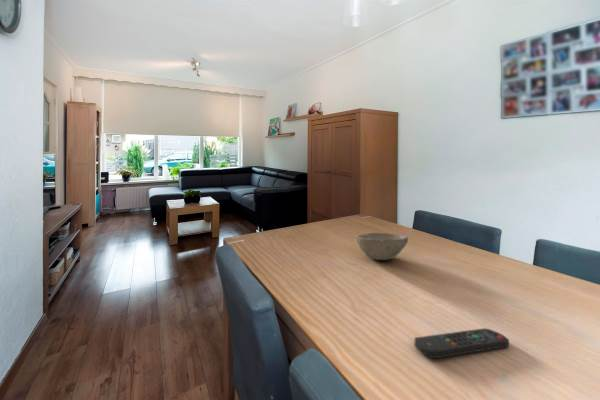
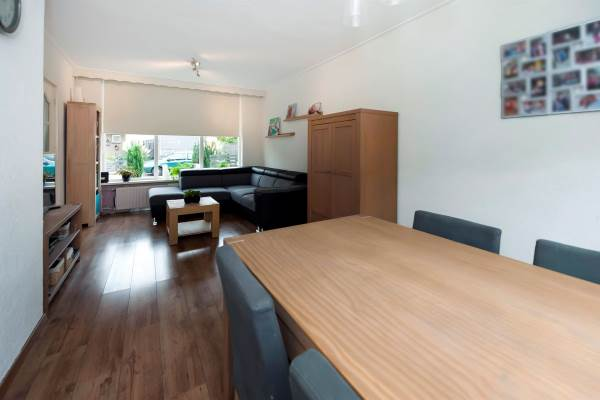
- bowl (381, 247)
- remote control (461, 341)
